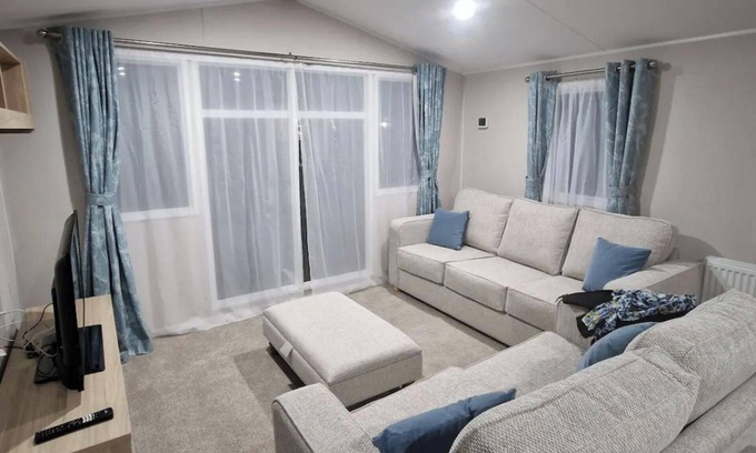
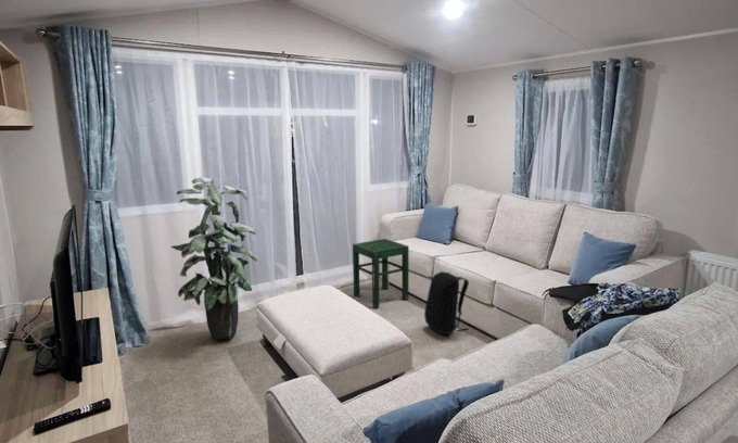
+ stool (380, 273)
+ backpack (446, 302)
+ indoor plant (214, 257)
